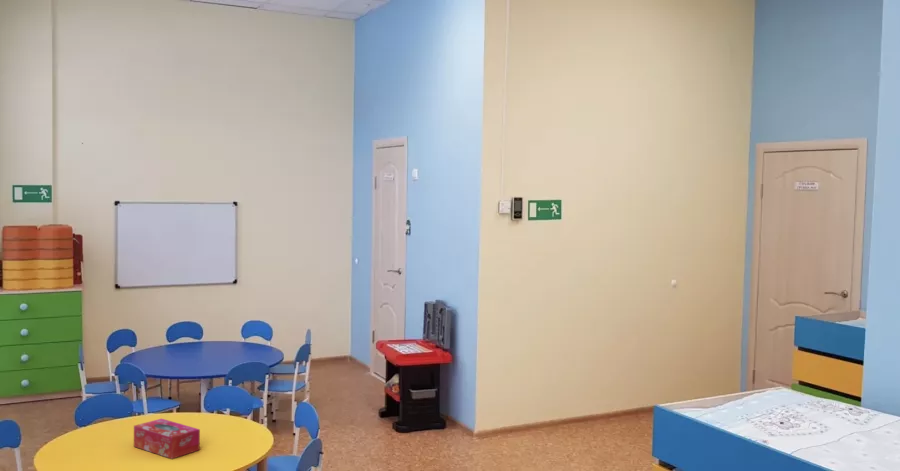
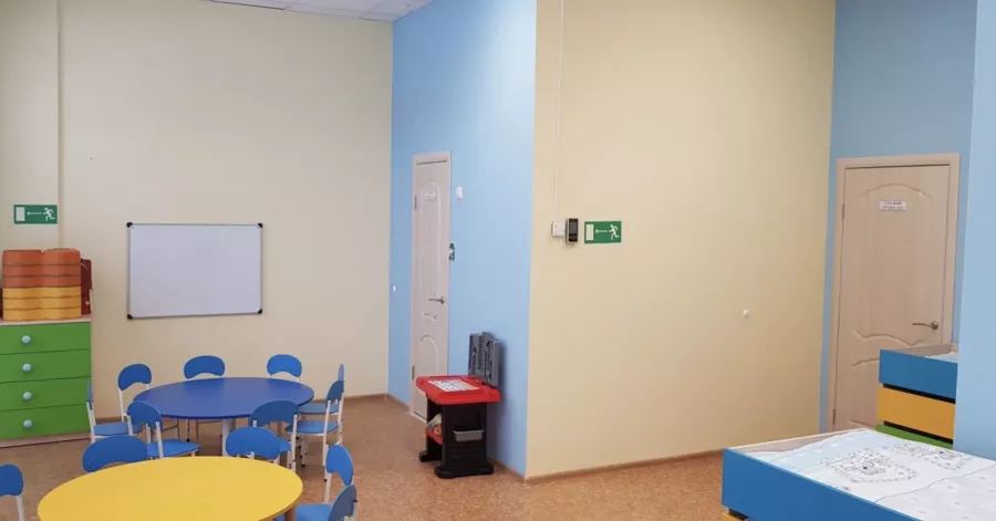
- tissue box (166, 437)
